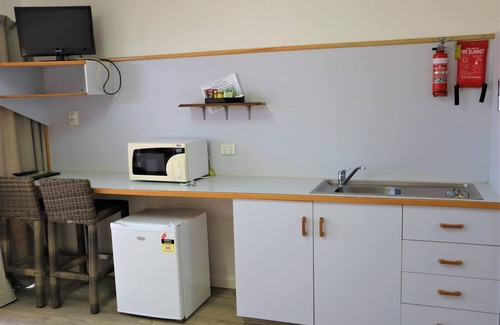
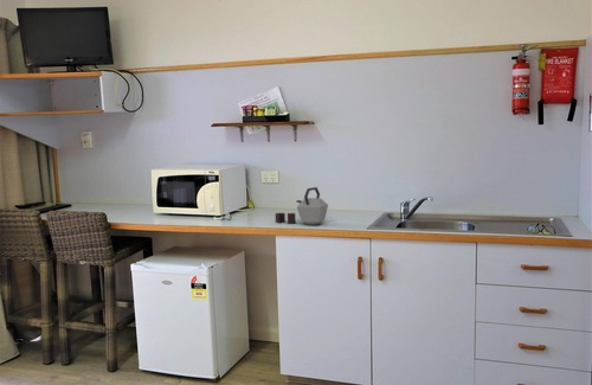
+ kettle (300, 205)
